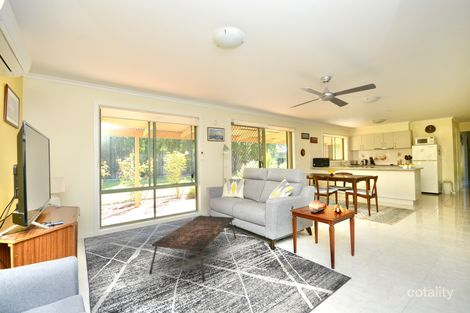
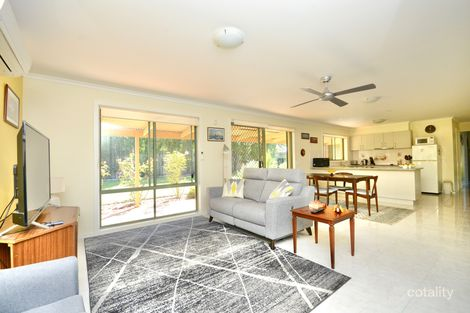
- coffee table (200, 240)
